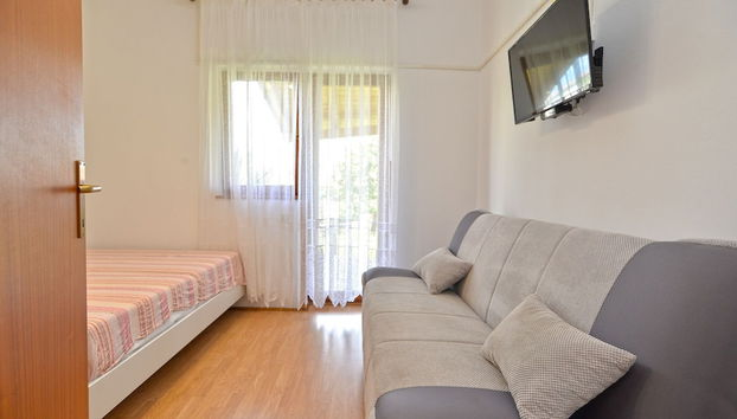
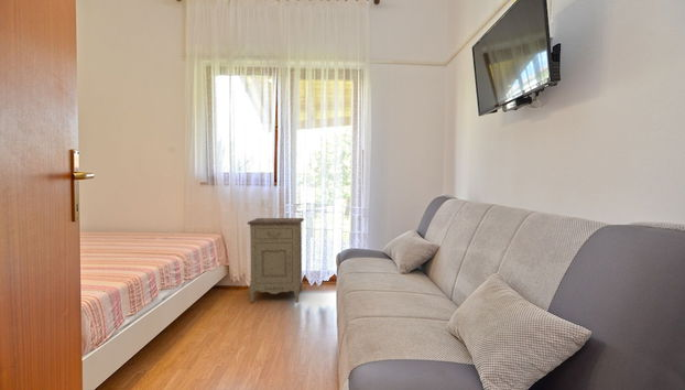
+ nightstand (276, 258)
